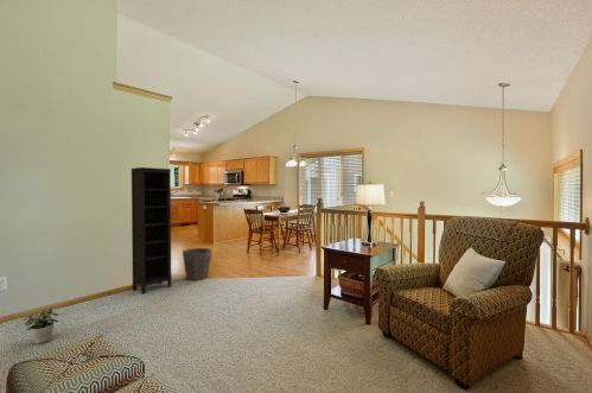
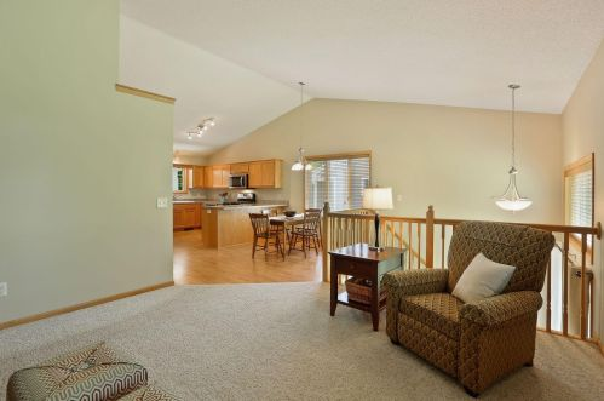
- waste bin (197, 264)
- bookcase (151, 228)
- potted plant (40, 324)
